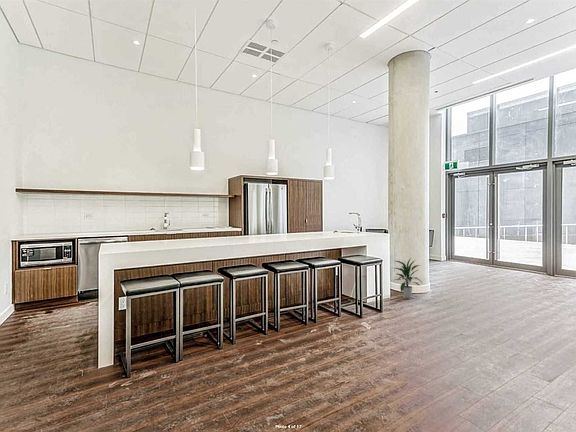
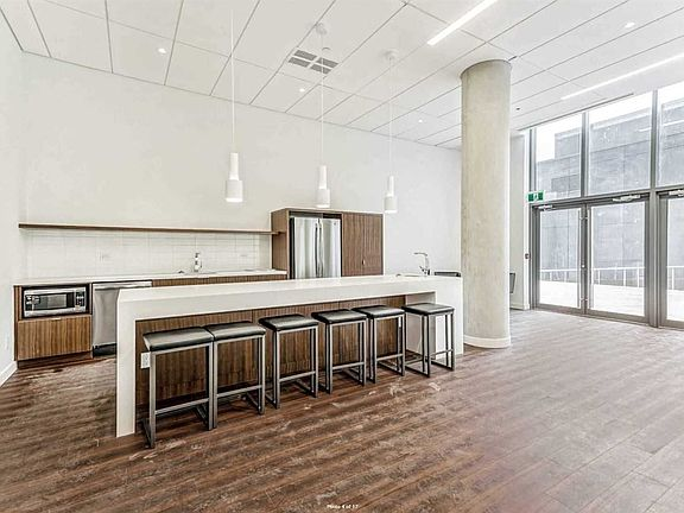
- indoor plant (406, 277)
